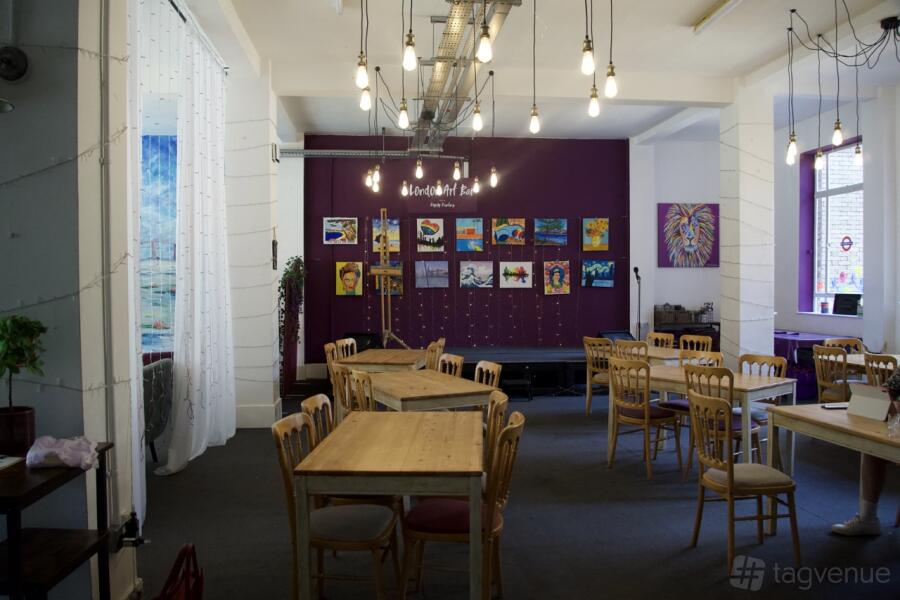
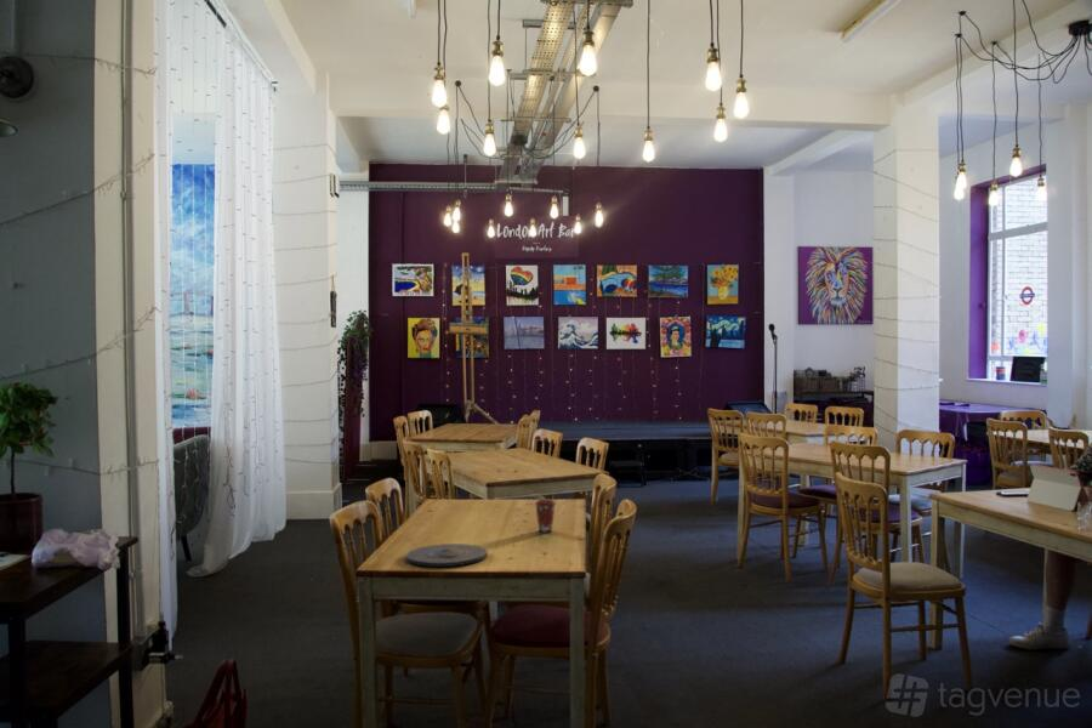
+ coffee cup (545, 514)
+ plate (447, 552)
